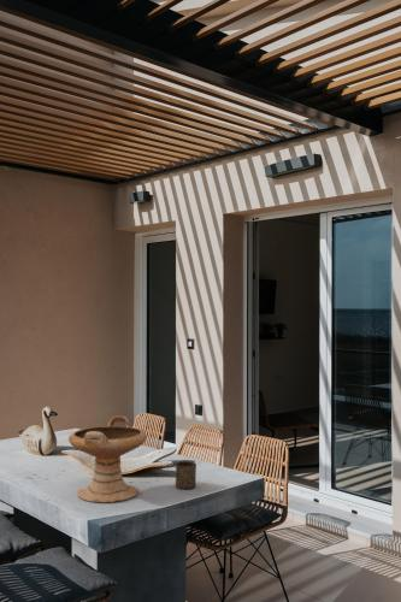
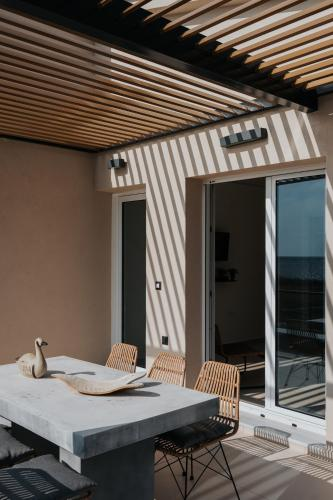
- decorative bowl (107, 458)
- cup (185, 474)
